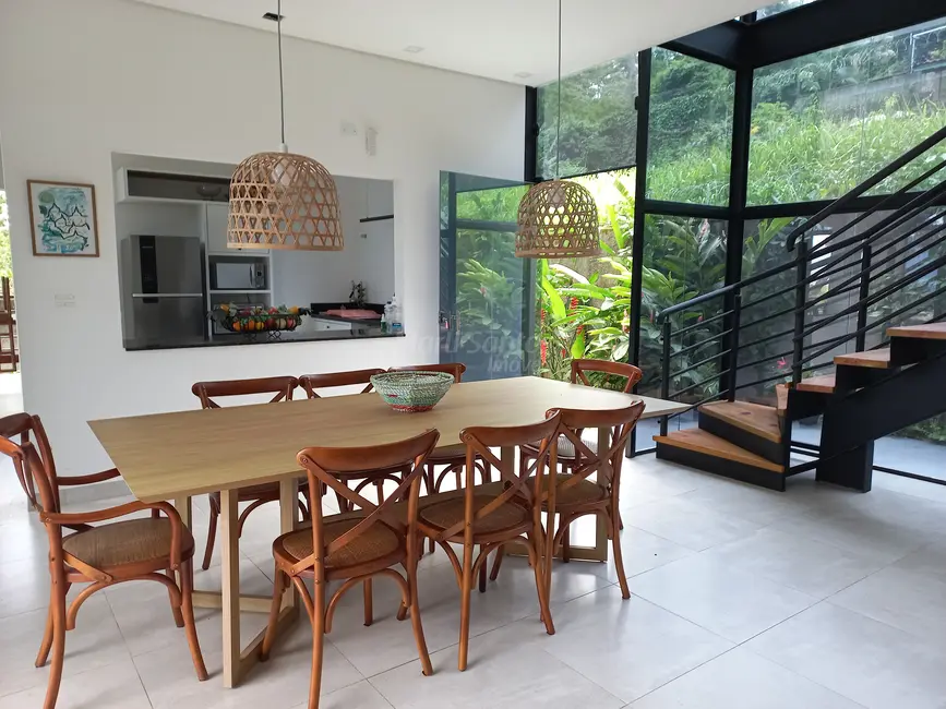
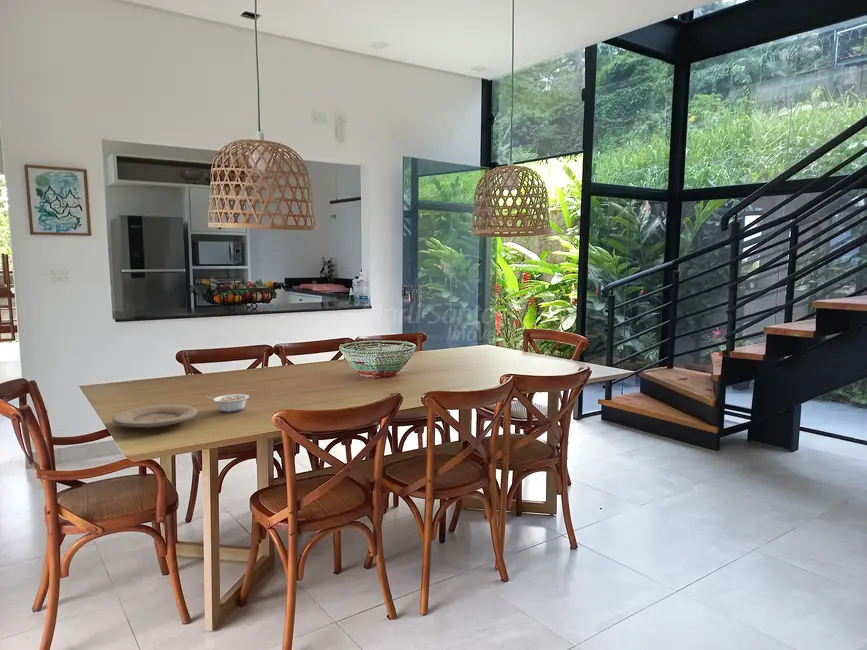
+ plate (156, 418)
+ legume (230, 402)
